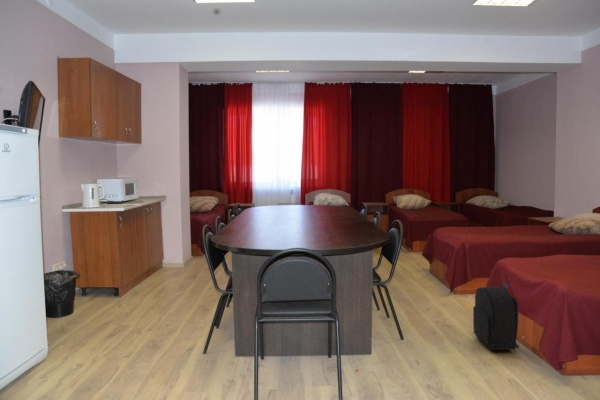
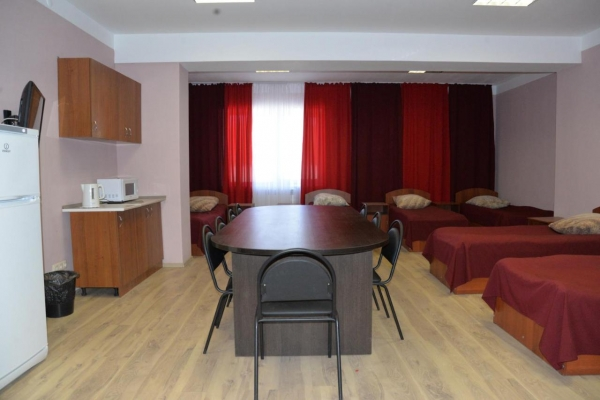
- backpack (495, 313)
